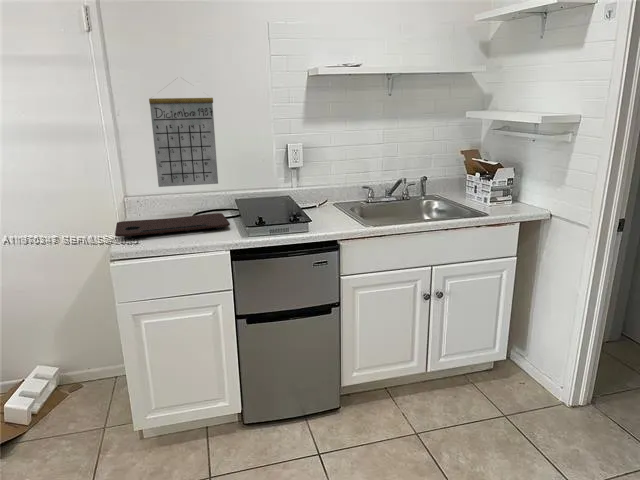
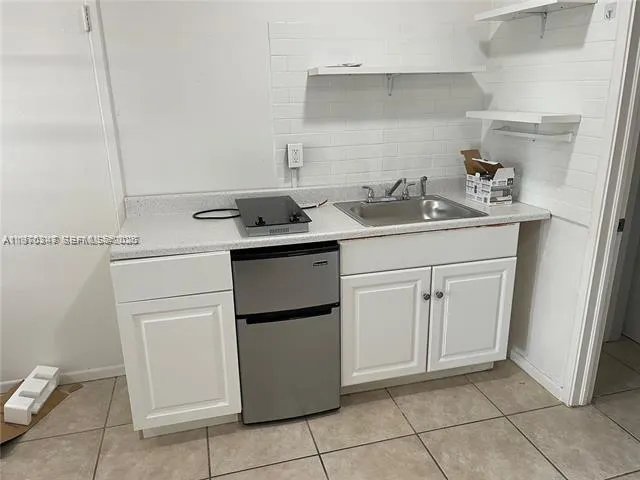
- calendar (184, 132)
- cutting board (173, 225)
